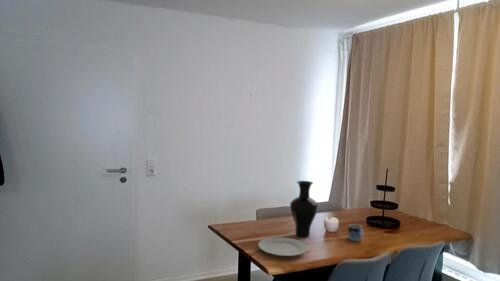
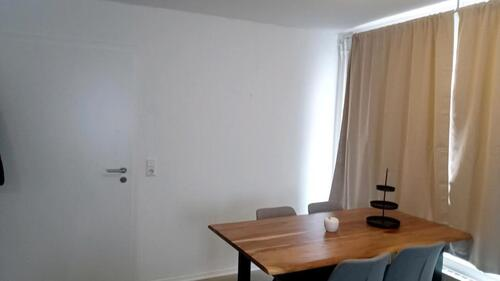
- mug (356, 233)
- chinaware (282, 247)
- vase (303, 208)
